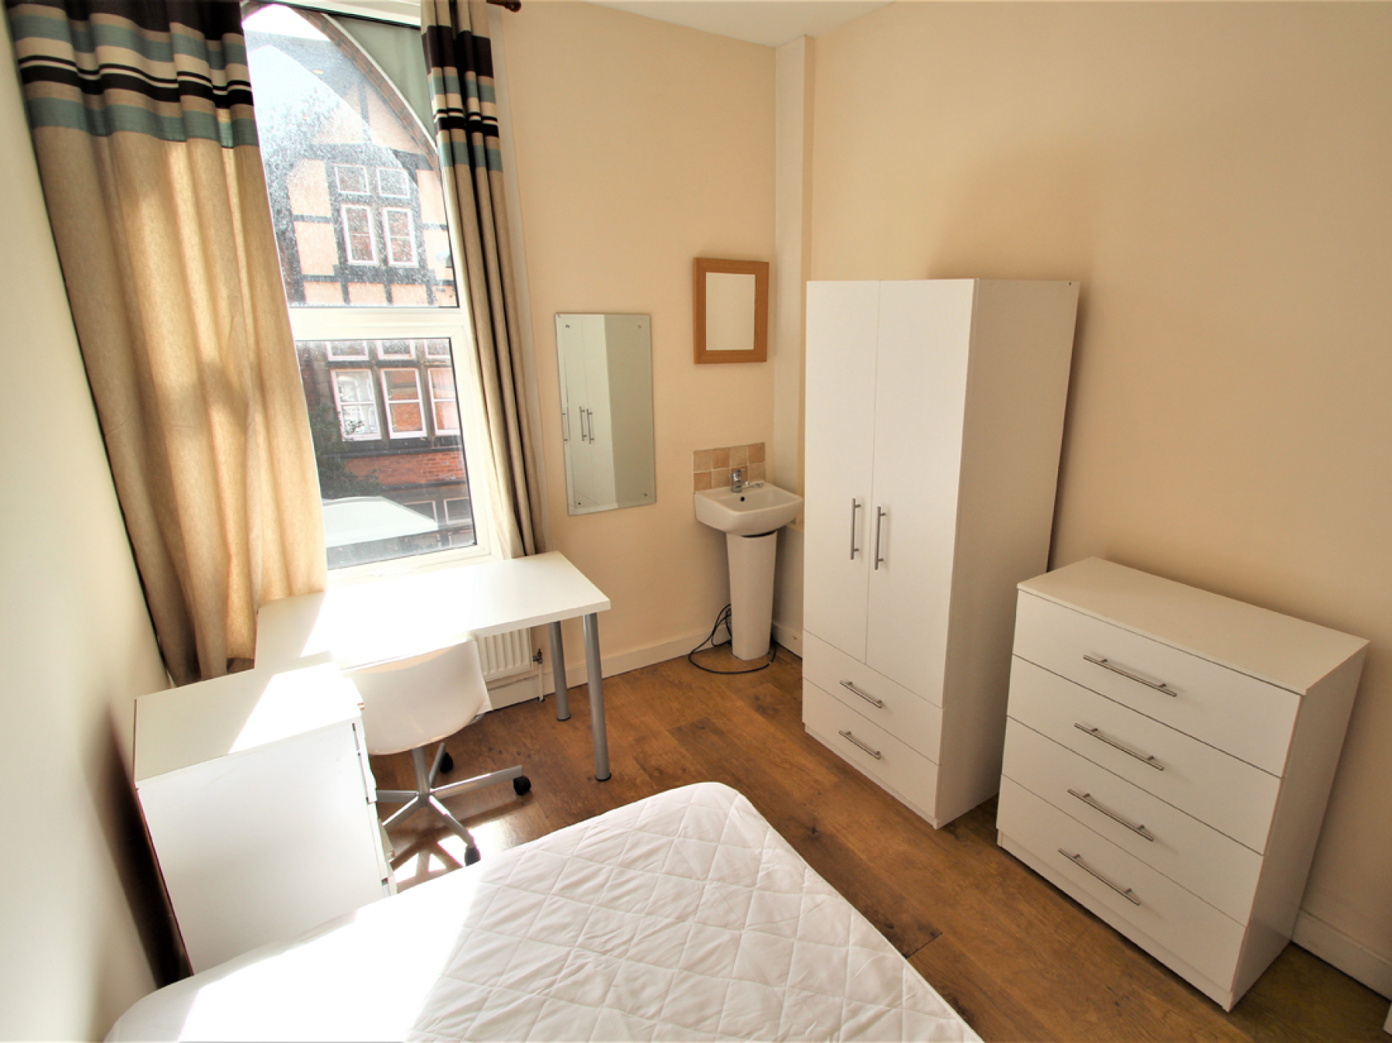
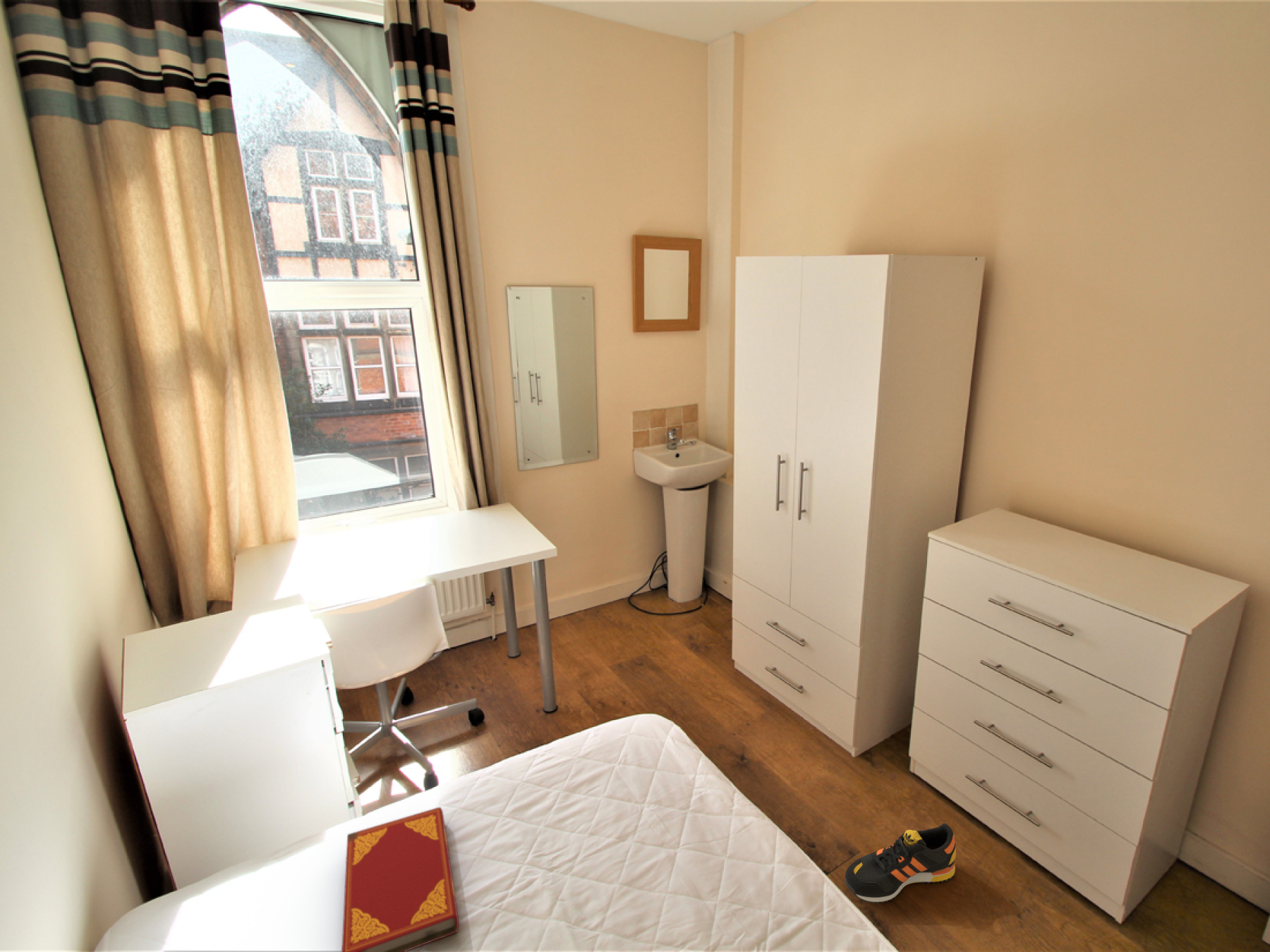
+ hardback book (399, 879)
+ shoe (902, 857)
